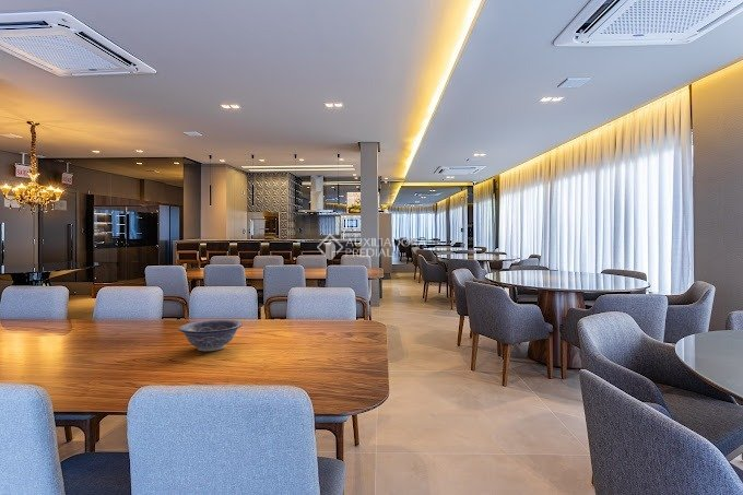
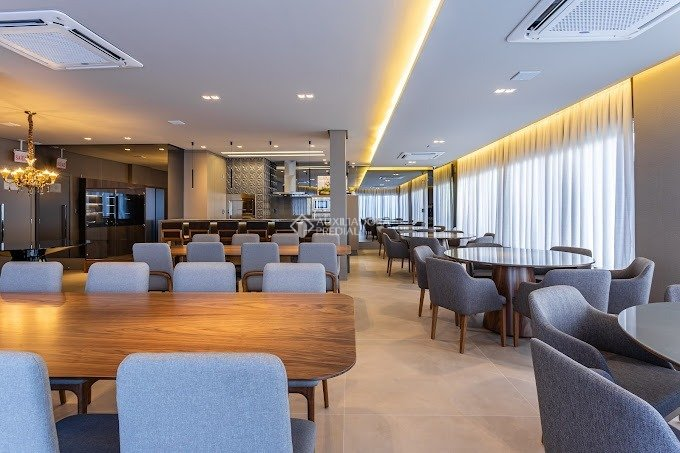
- decorative bowl (211, 337)
